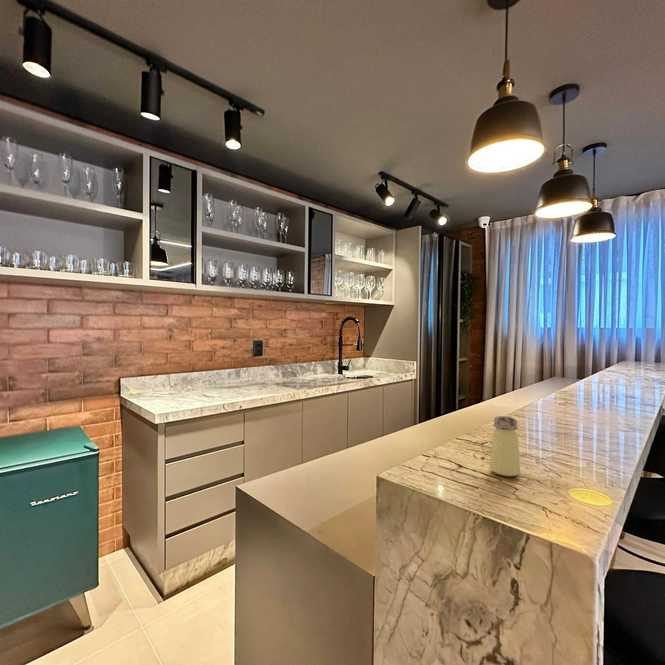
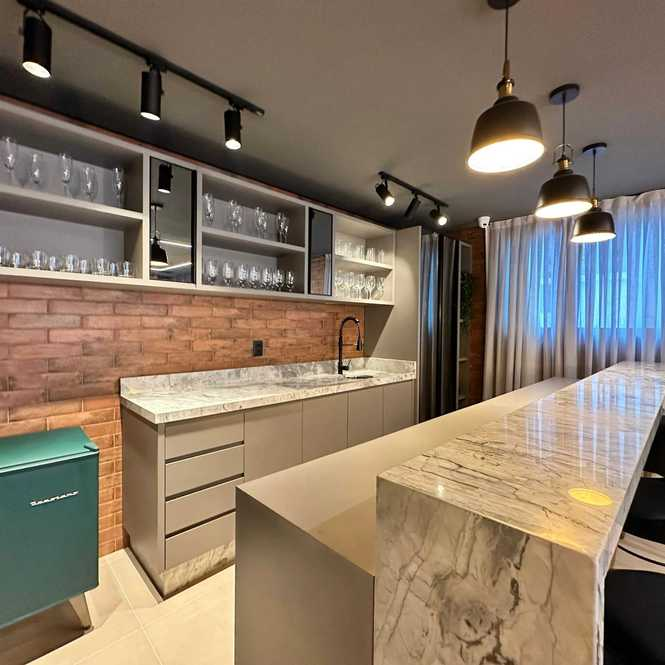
- saltshaker (505, 444)
